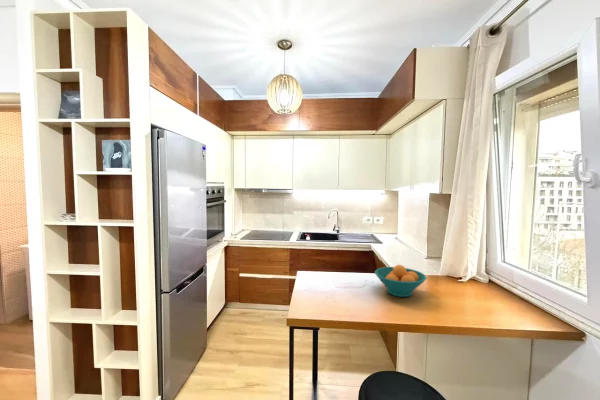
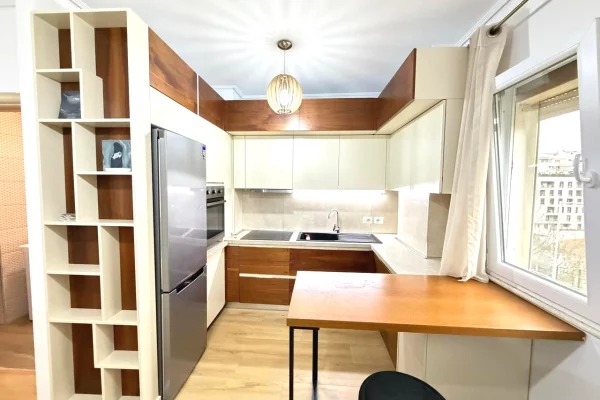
- fruit bowl (399, 279)
